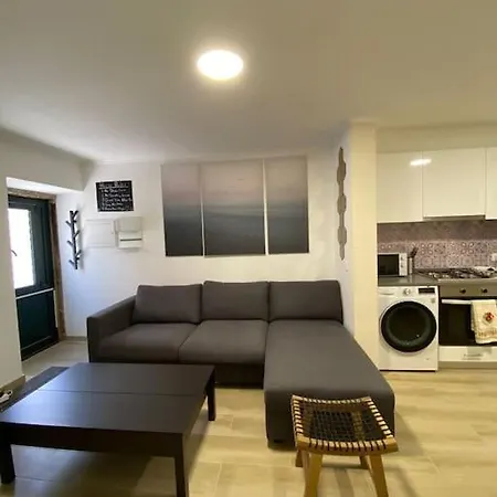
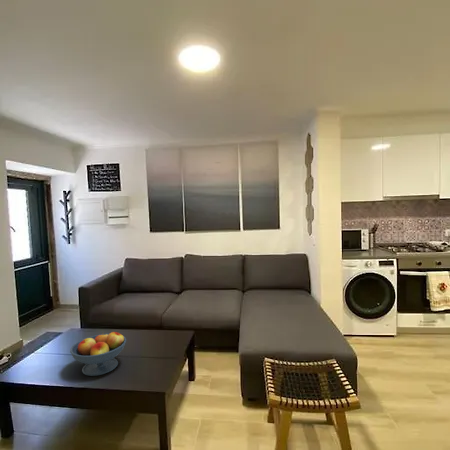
+ fruit bowl (99, 351)
